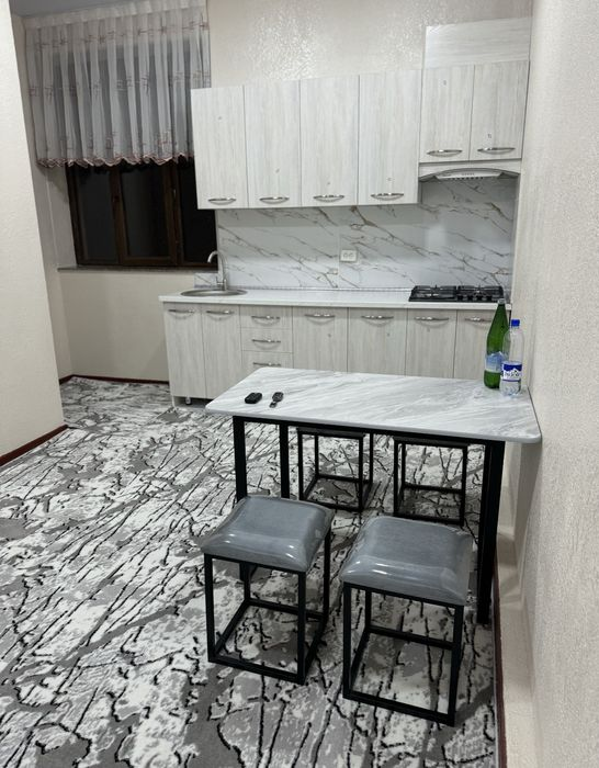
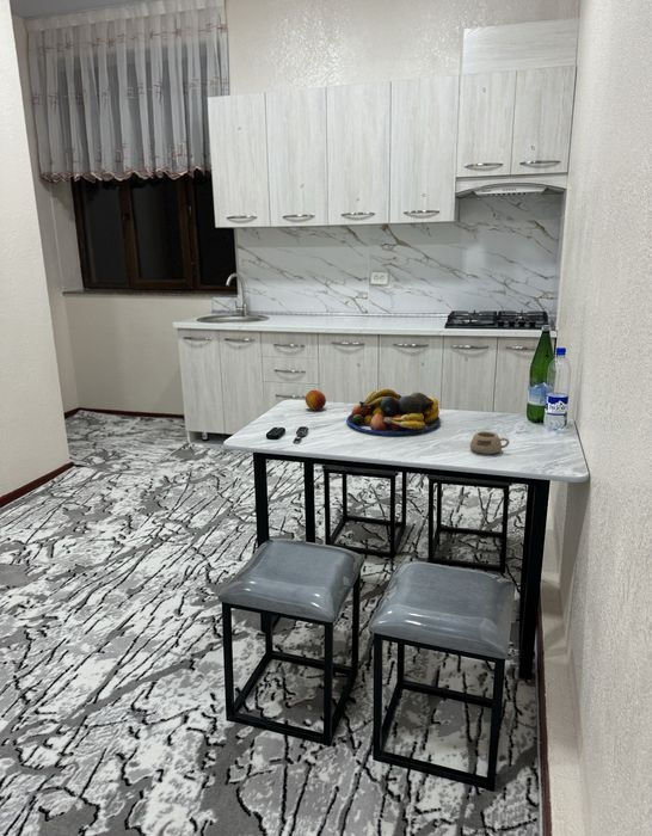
+ fruit bowl (392, 405)
+ mug (490, 442)
+ fruit (315, 399)
